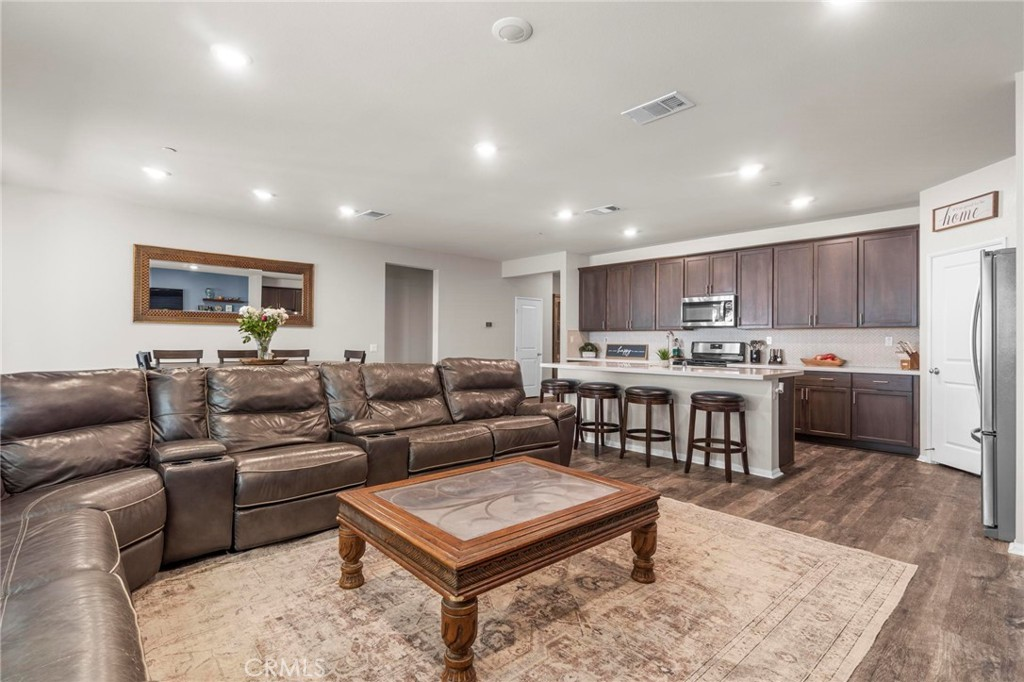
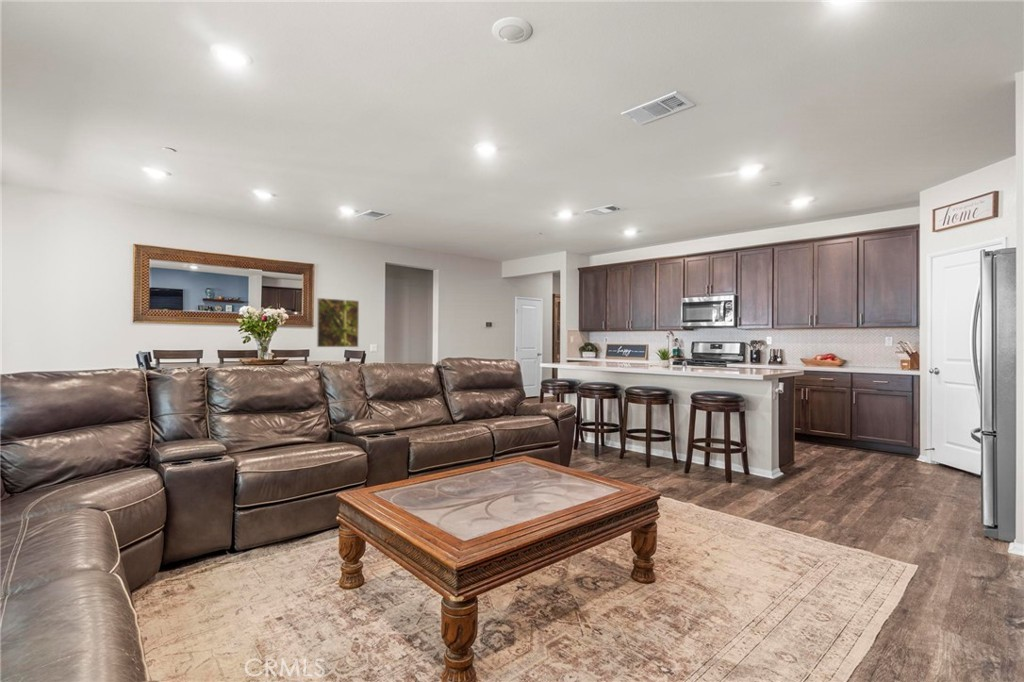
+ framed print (338, 323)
